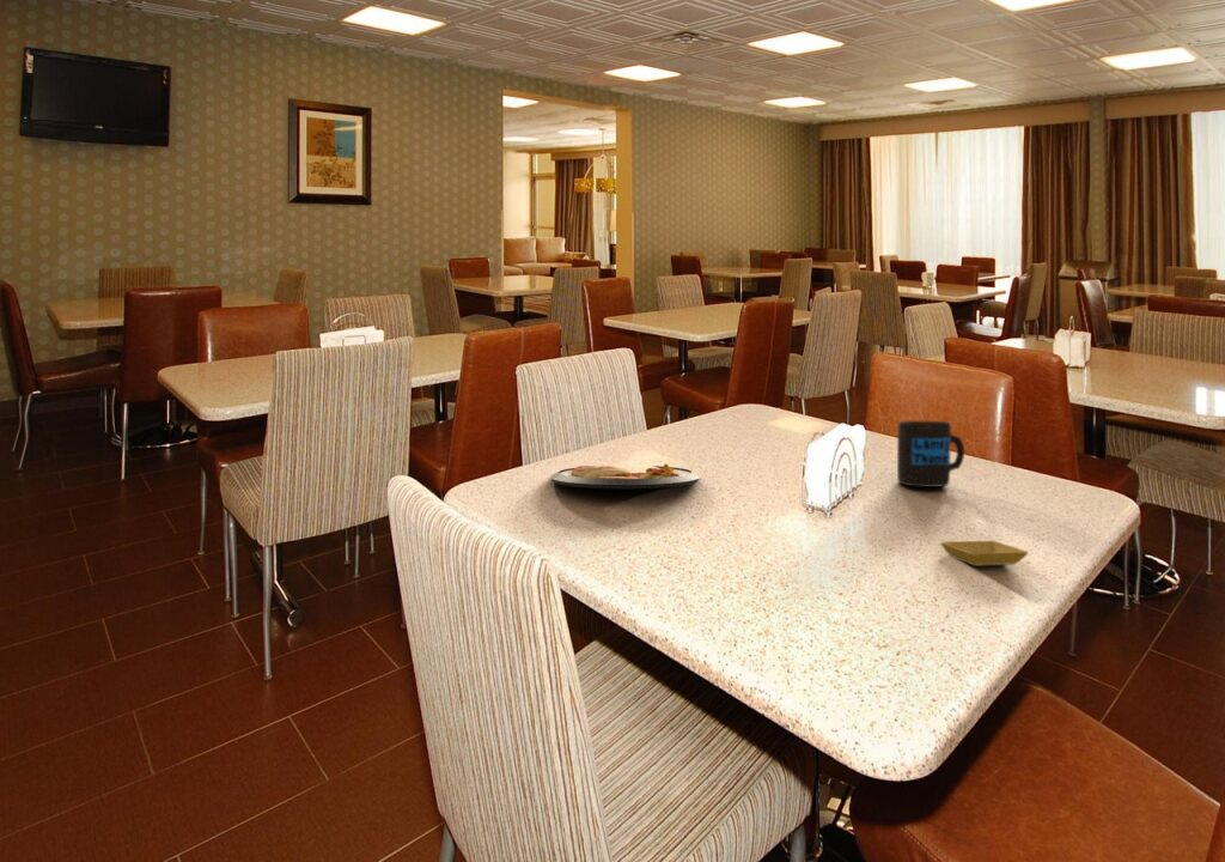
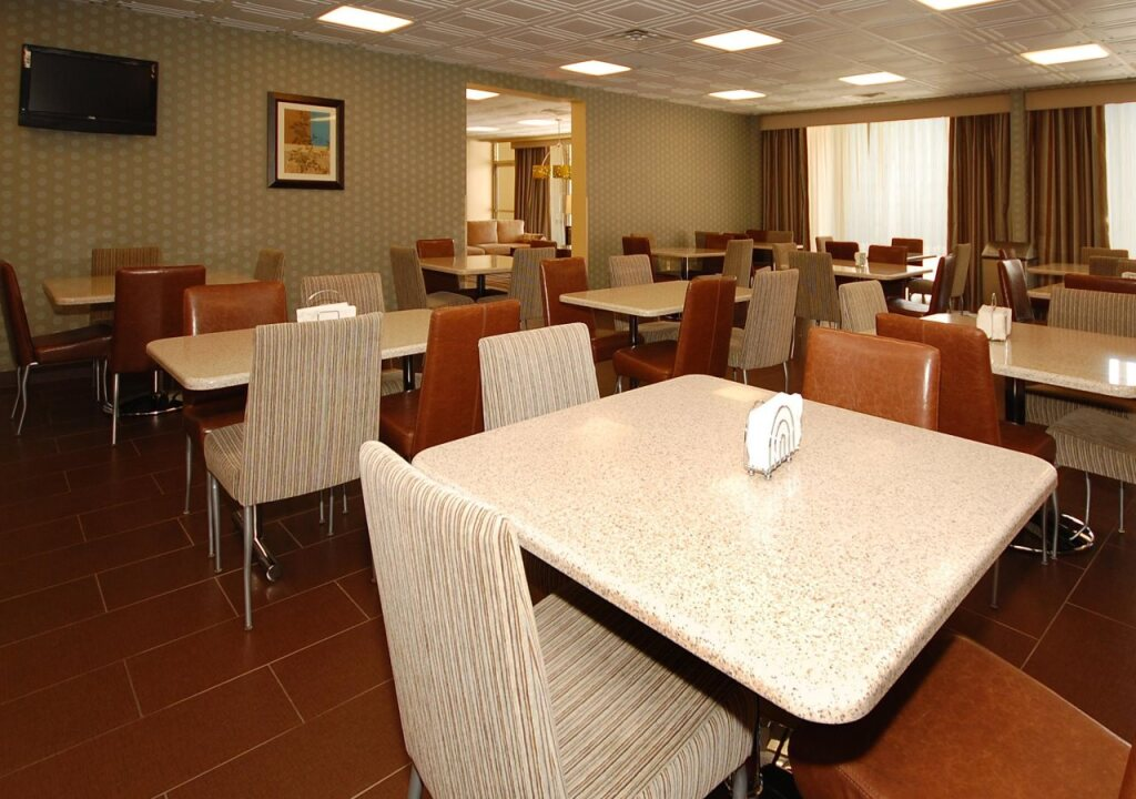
- mug (931, 453)
- dish (624, 473)
- saucer (982, 553)
